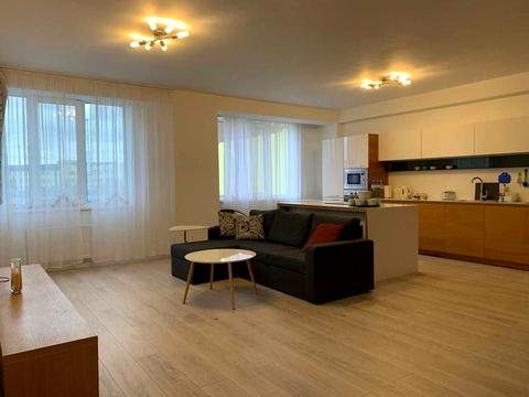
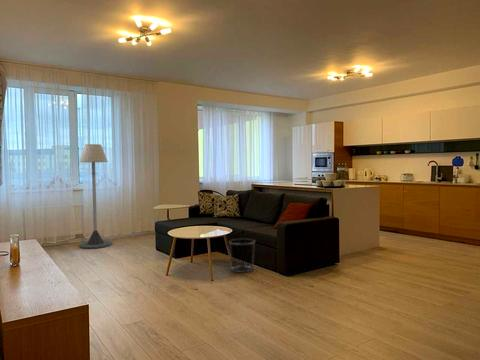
+ waste bin (242, 255)
+ floor lamp (94, 195)
